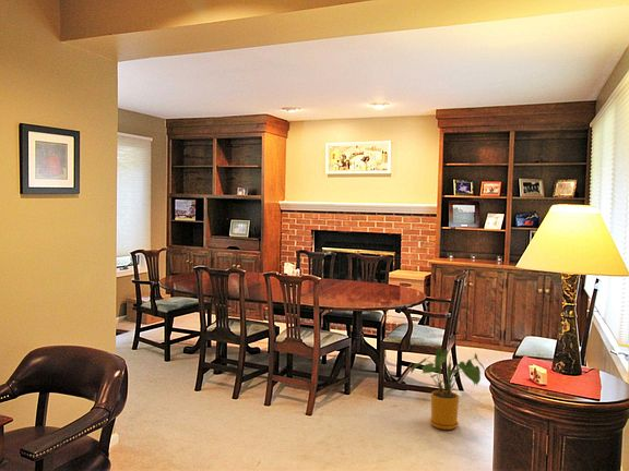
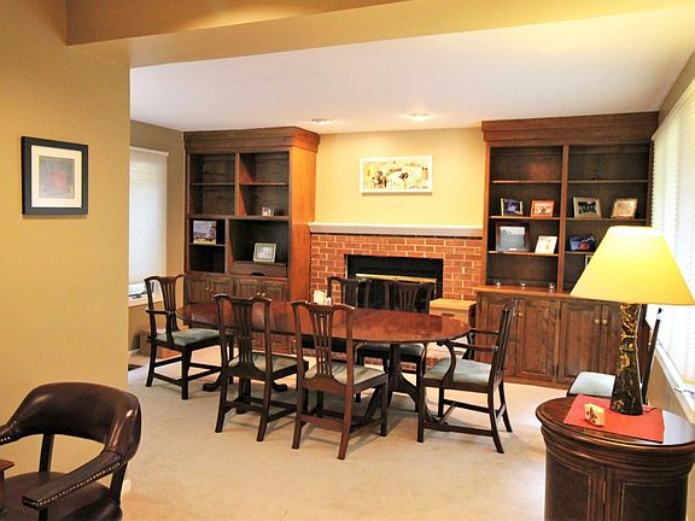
- house plant (448, 387)
